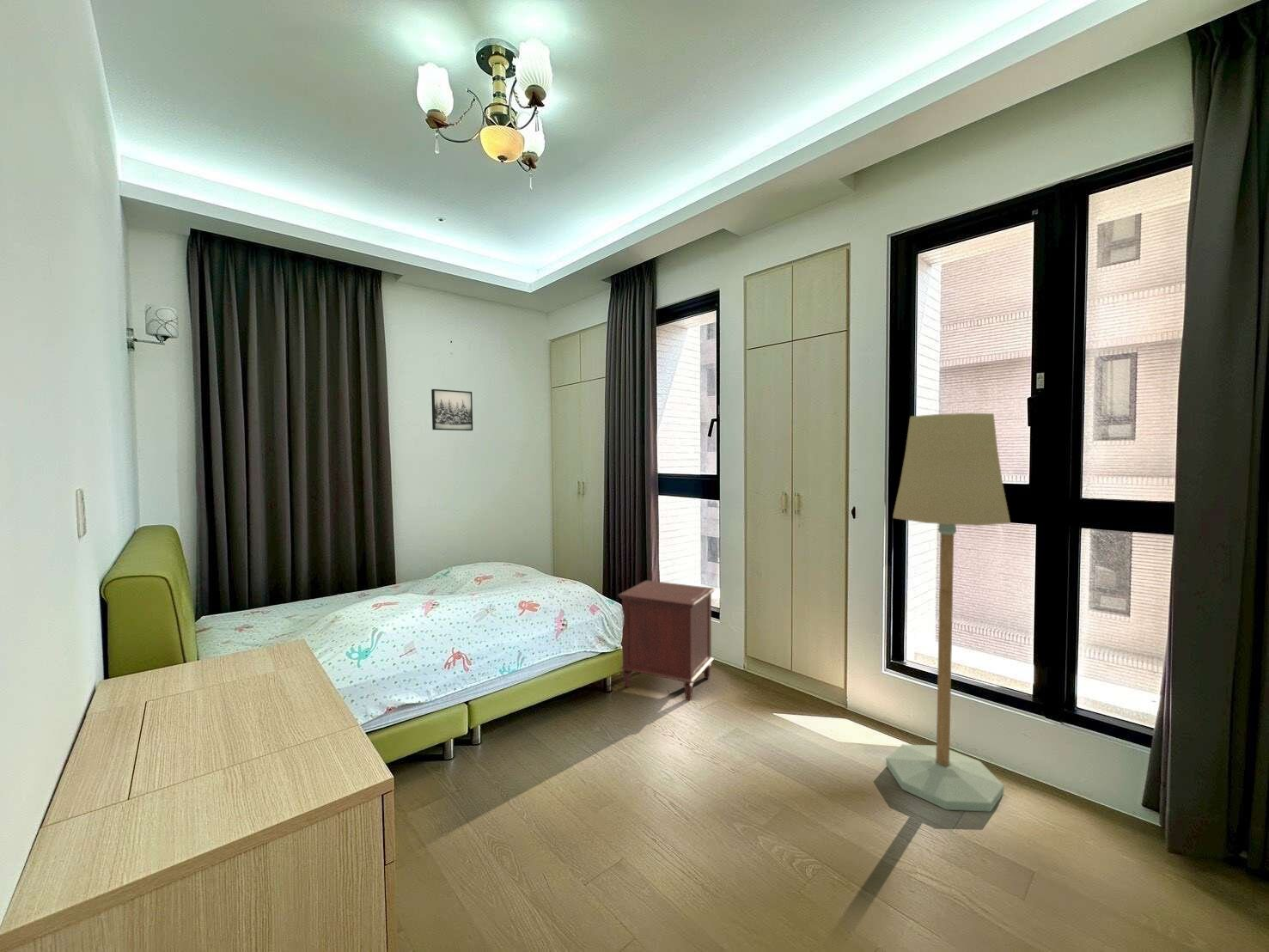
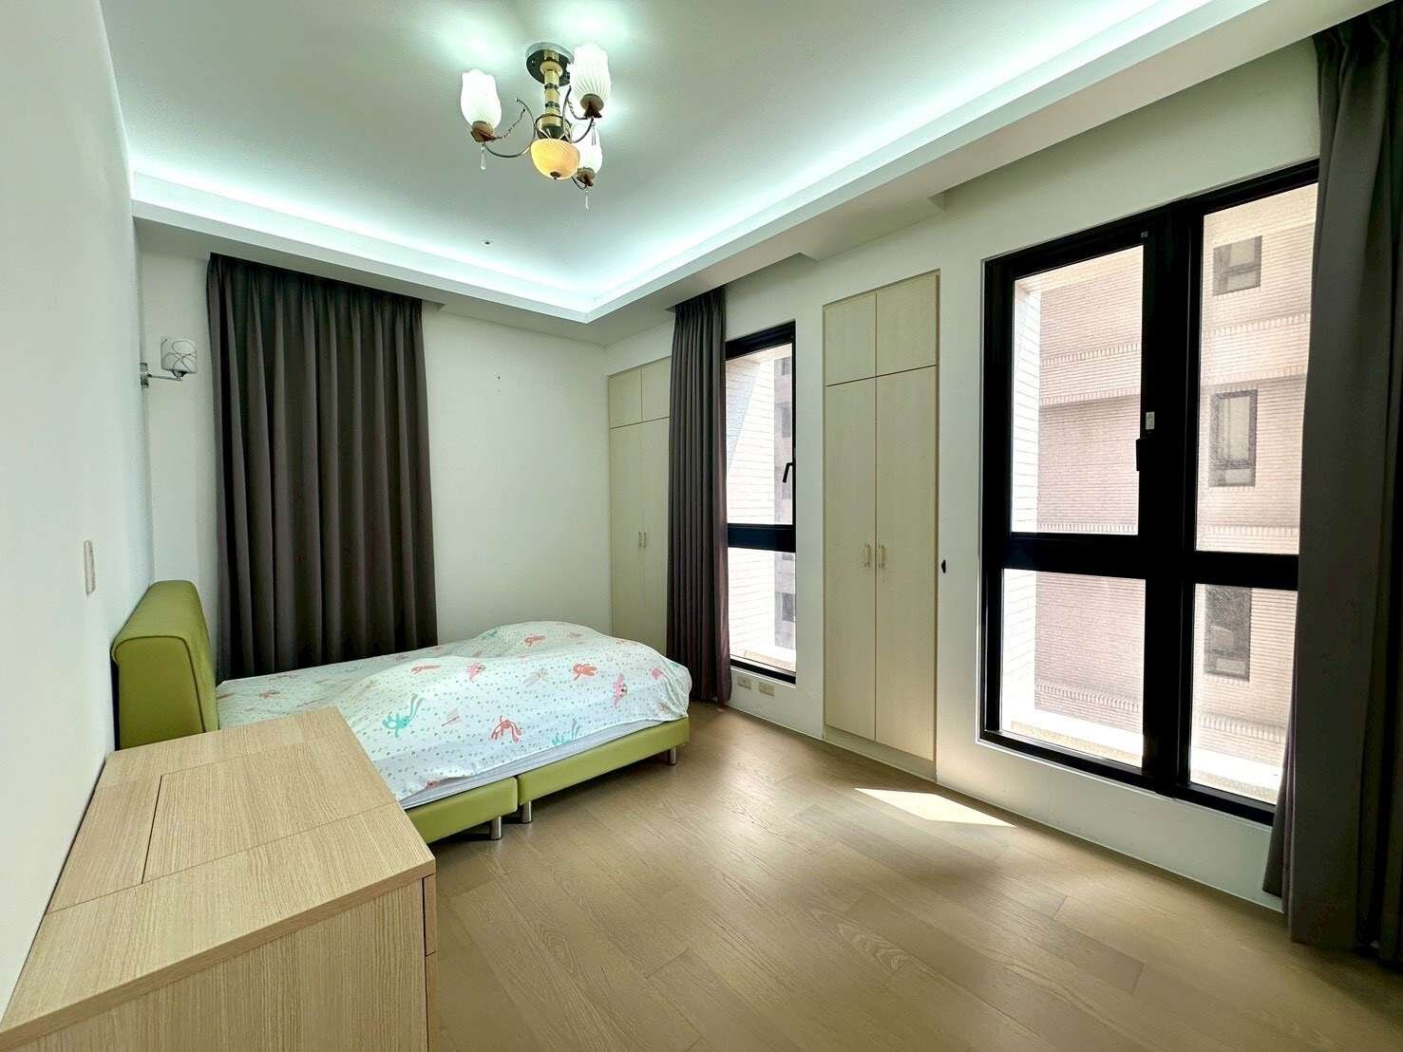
- wall art (452, 410)
- floor lamp (945, 600)
- nightstand (668, 637)
